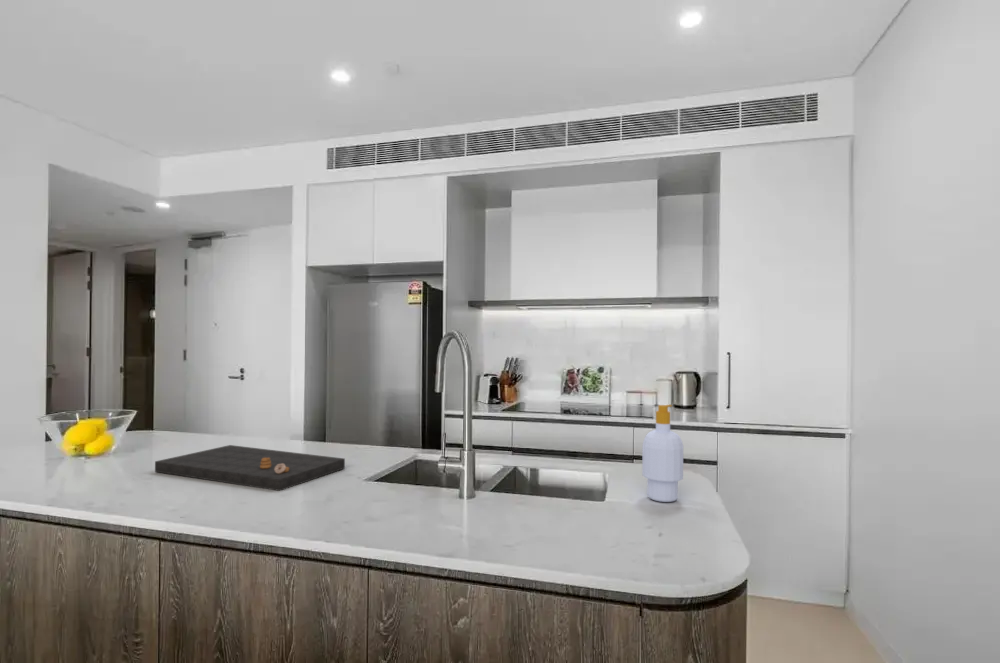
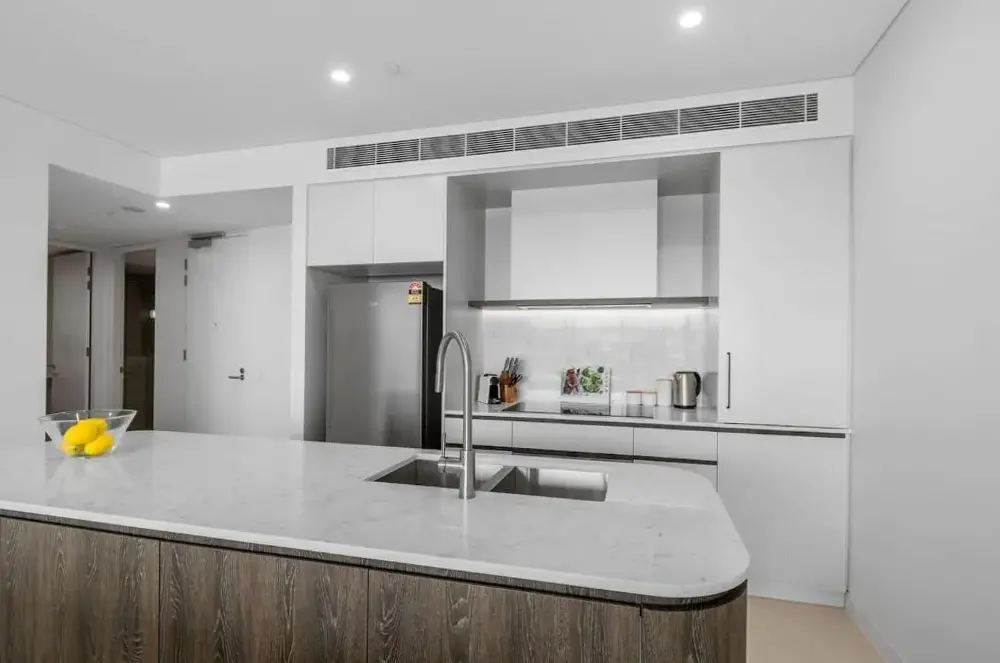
- soap bottle (662, 451)
- cutting board (251, 460)
